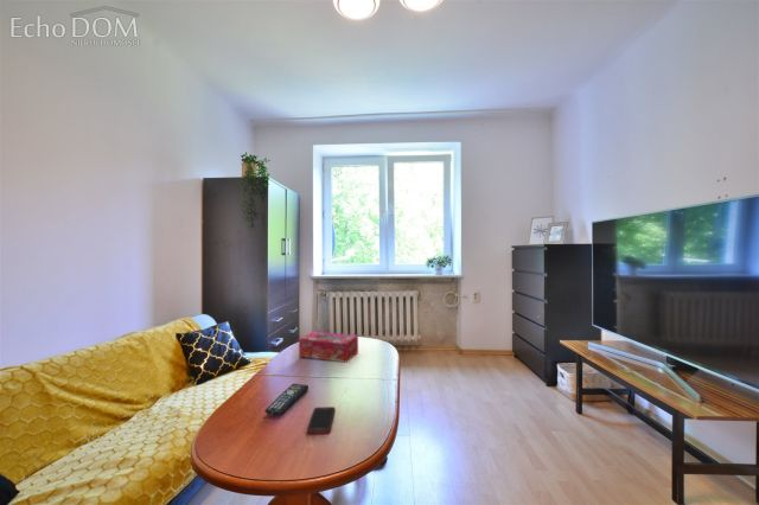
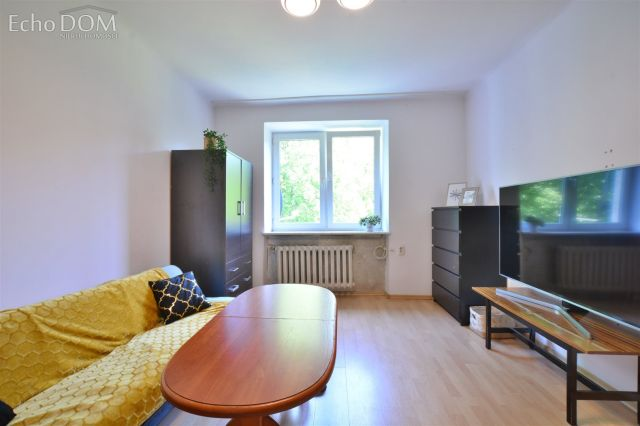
- remote control (288, 397)
- tissue box (329, 345)
- cell phone (321, 418)
